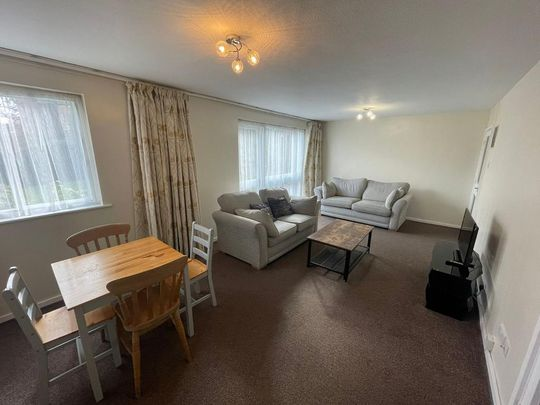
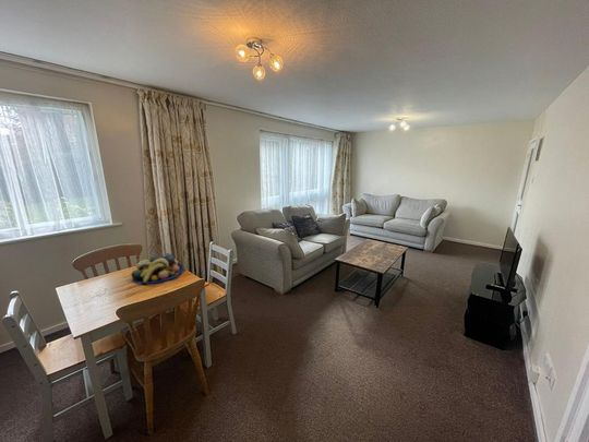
+ fruit bowl (158, 265)
